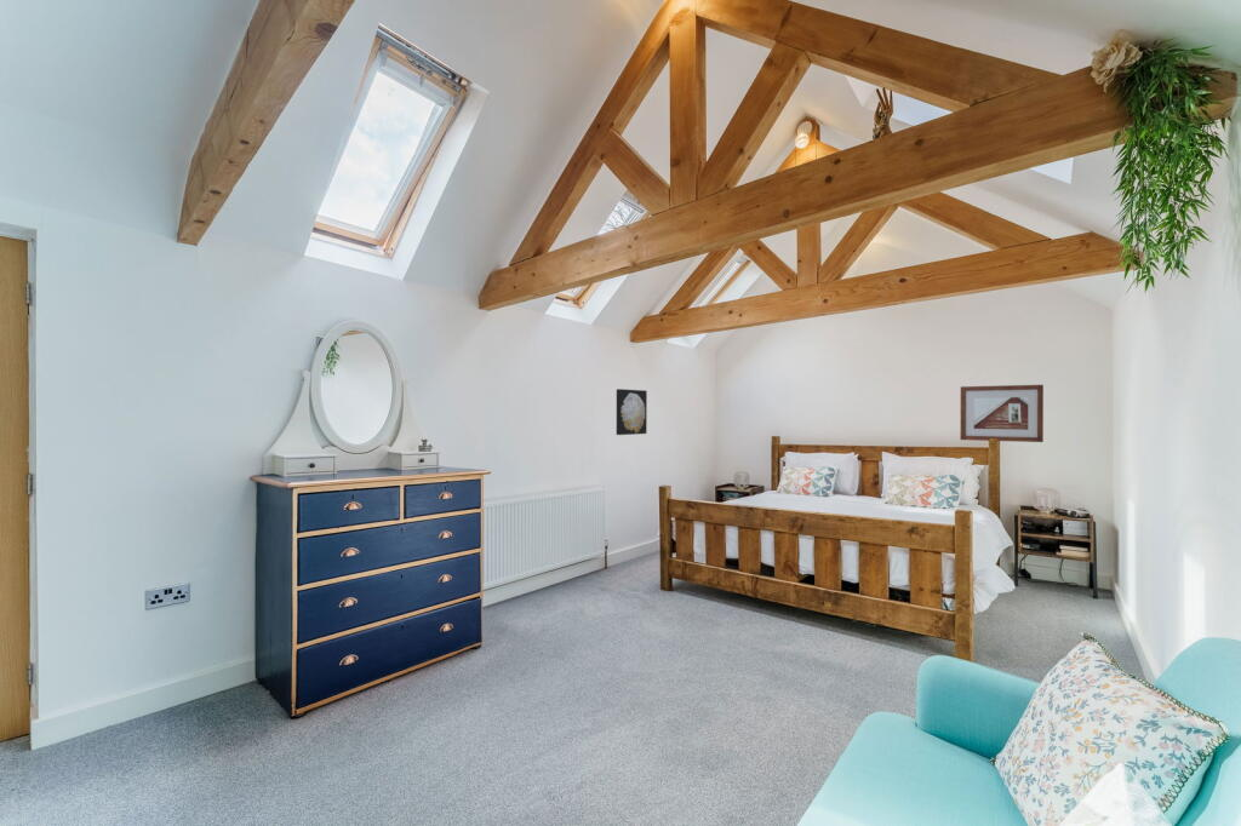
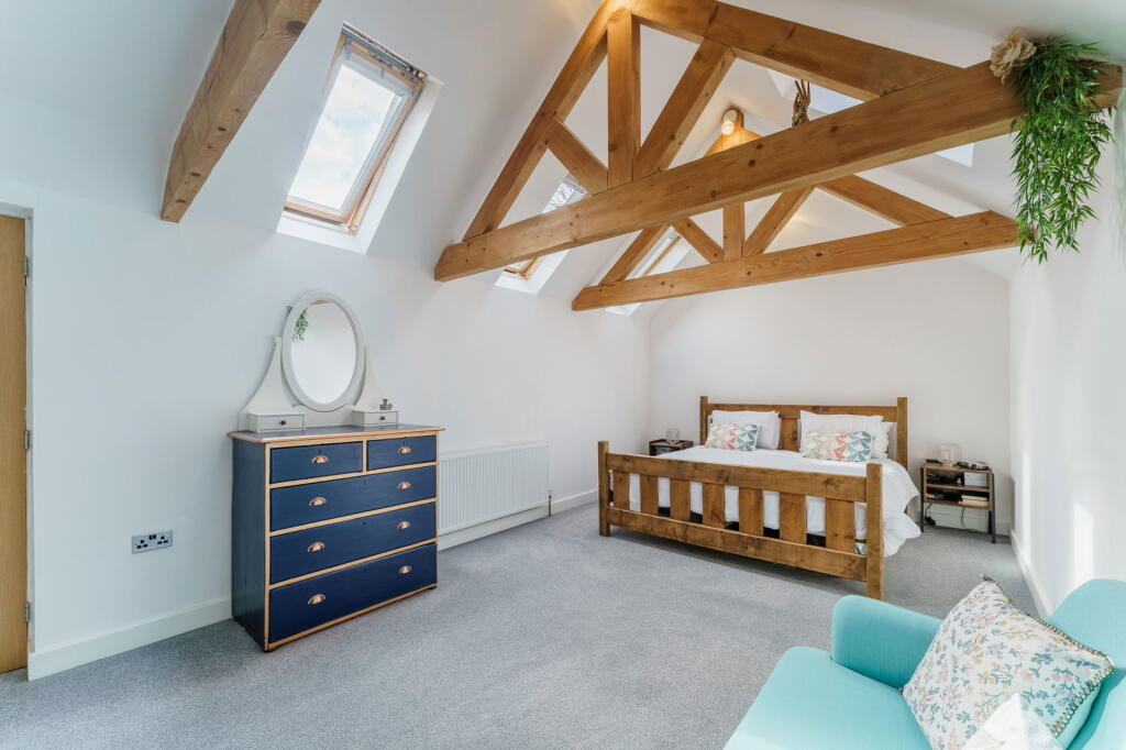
- picture frame (1000, 413)
- wall art (631, 412)
